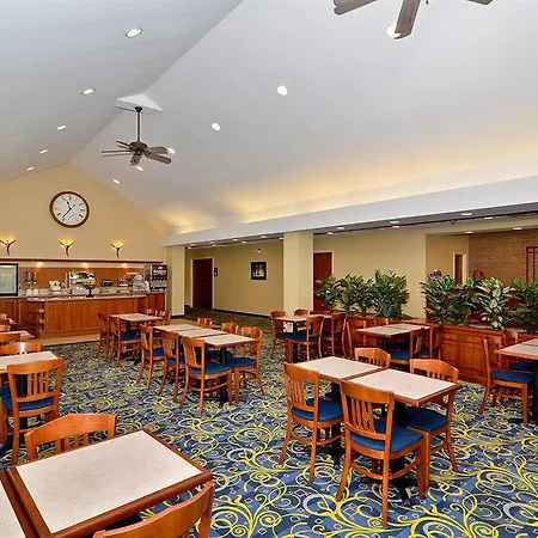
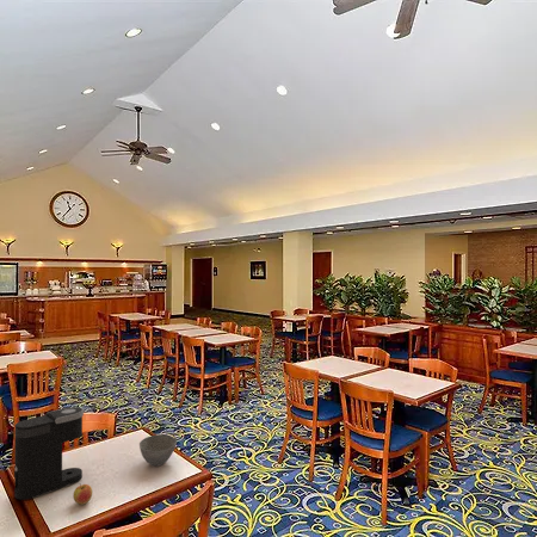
+ coffee maker (50, 450)
+ bowl (158, 452)
+ apple (82, 492)
